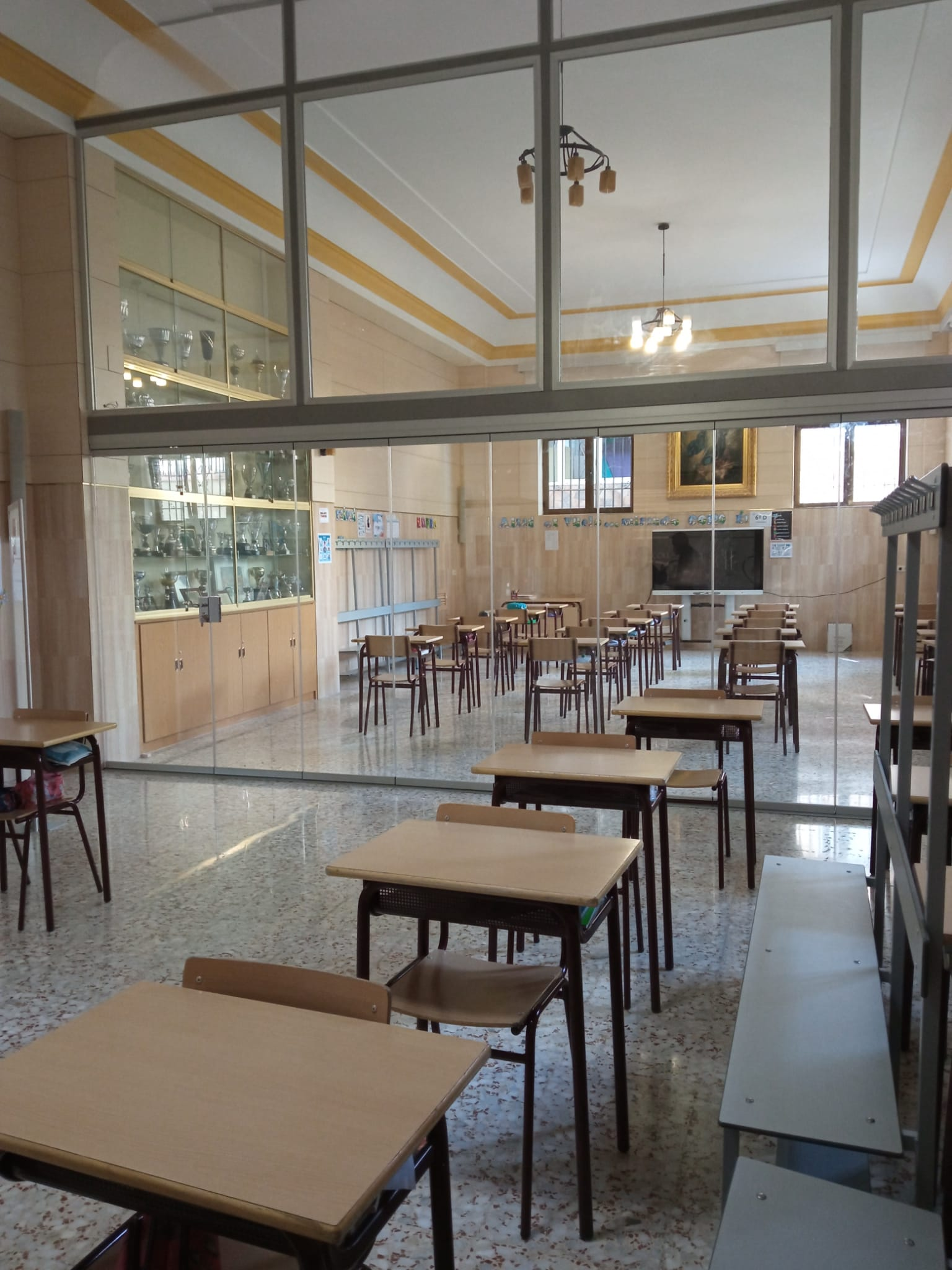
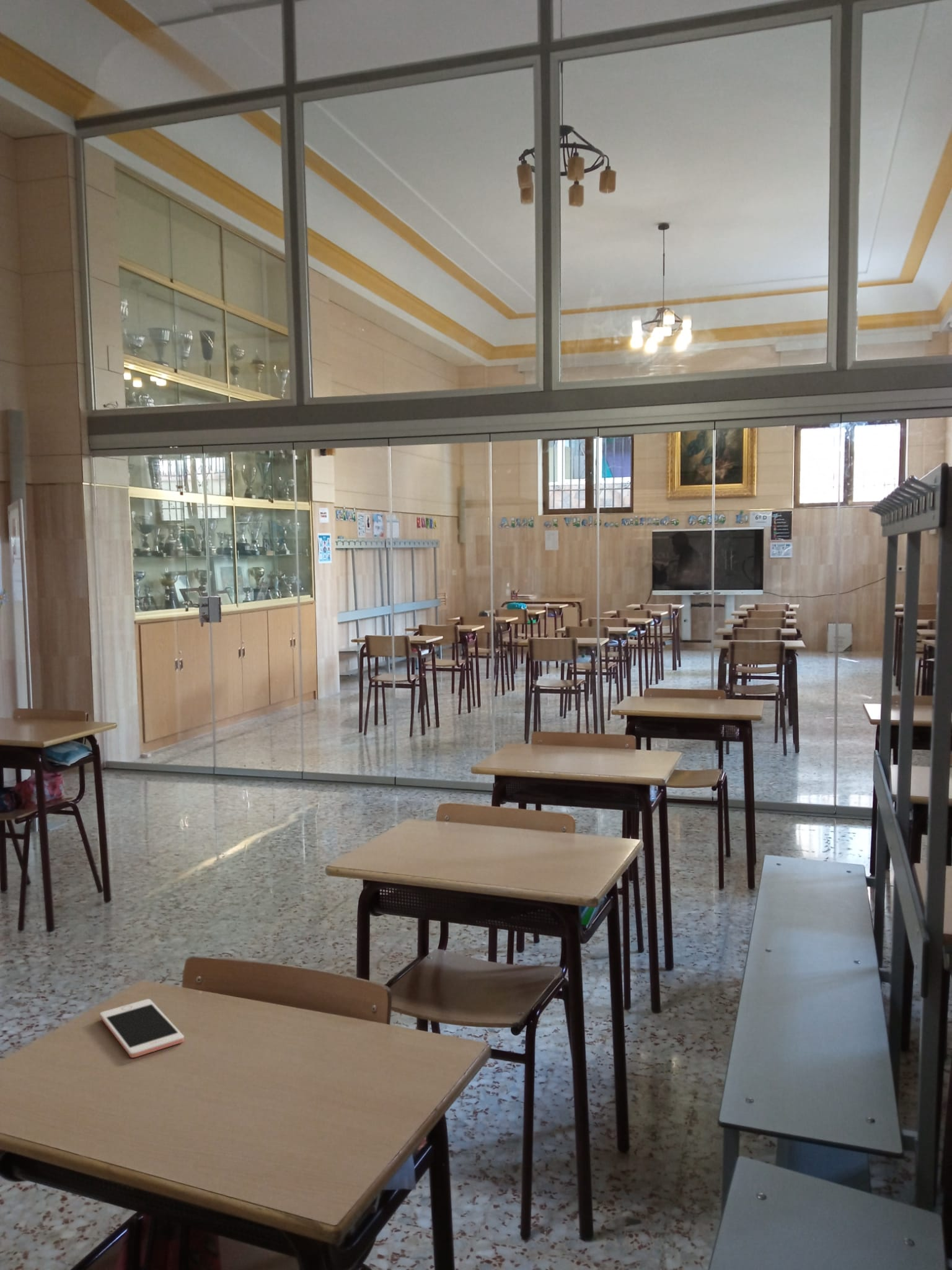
+ cell phone (141, 1026)
